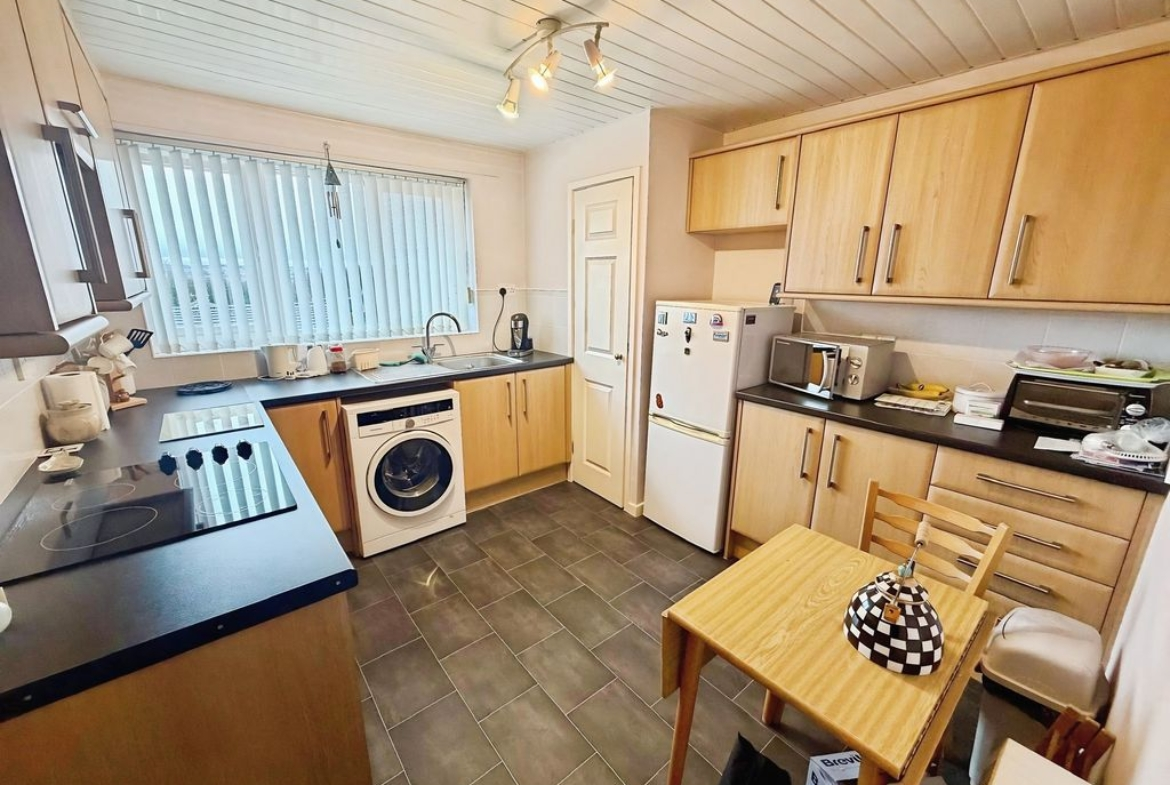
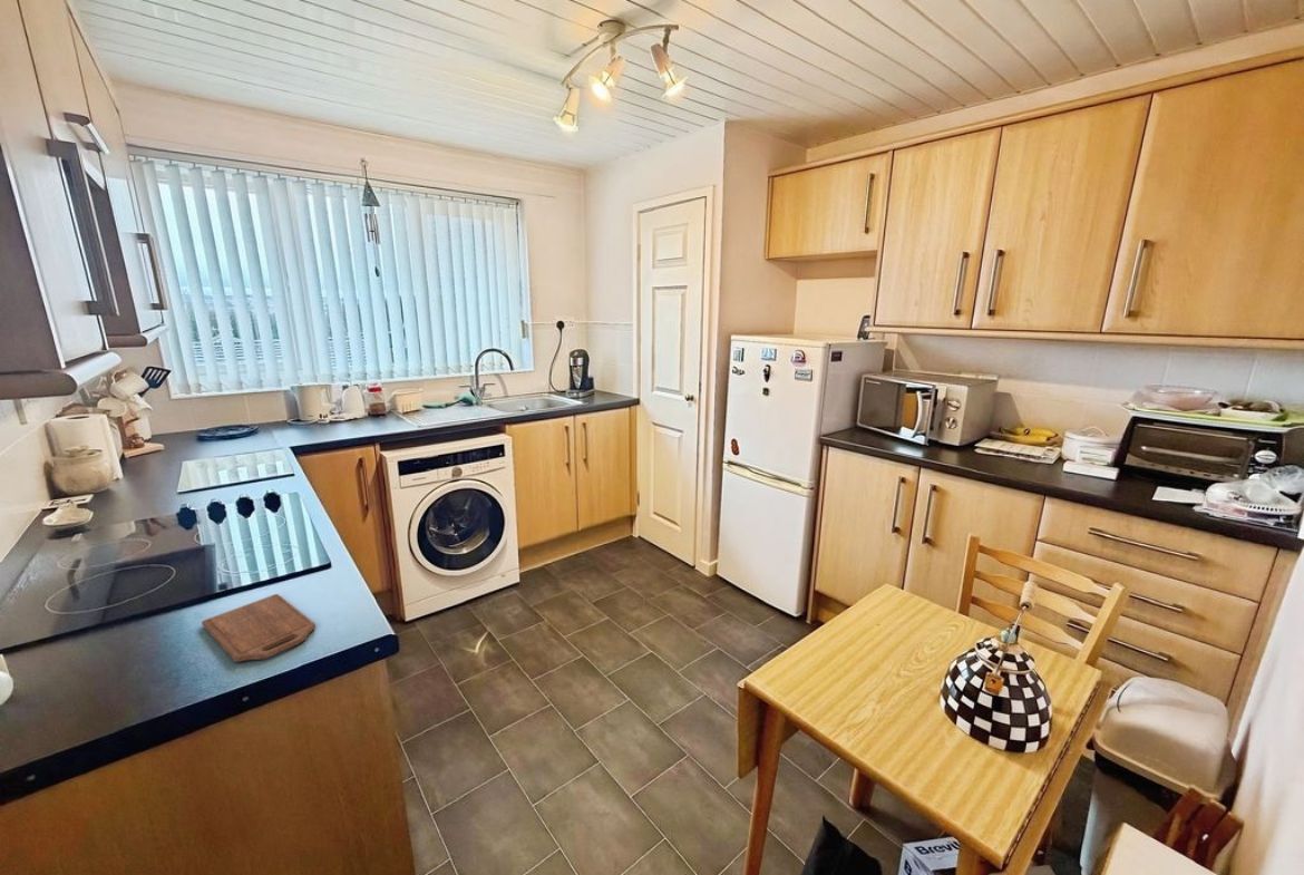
+ cutting board (261, 626)
